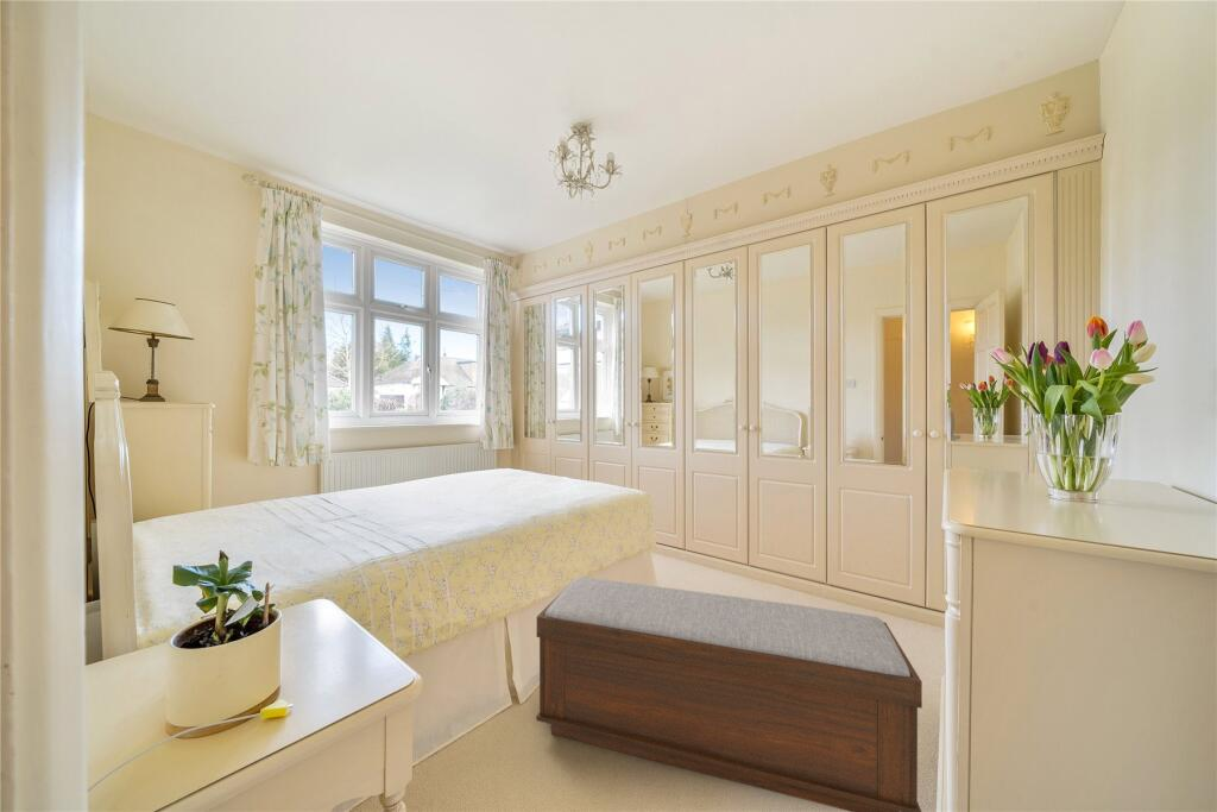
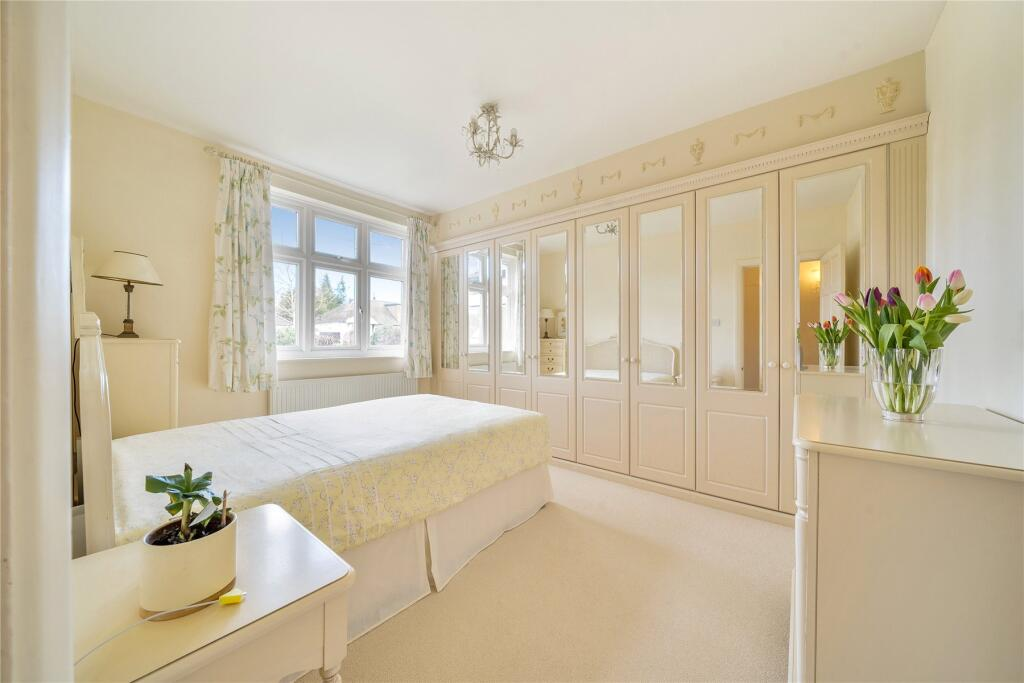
- bench (708, 673)
